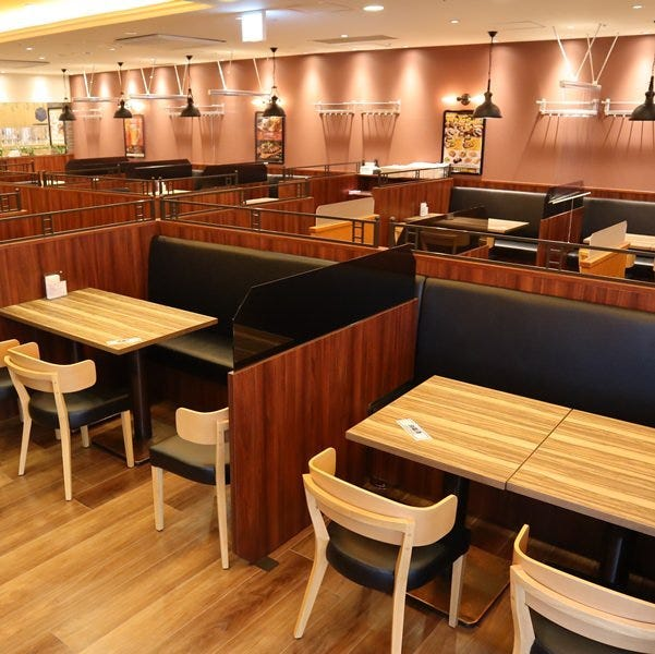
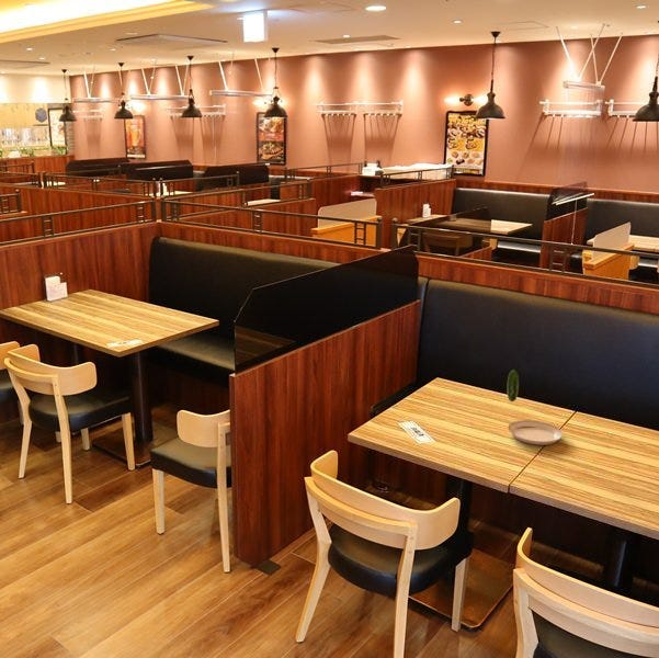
+ plate (537, 421)
